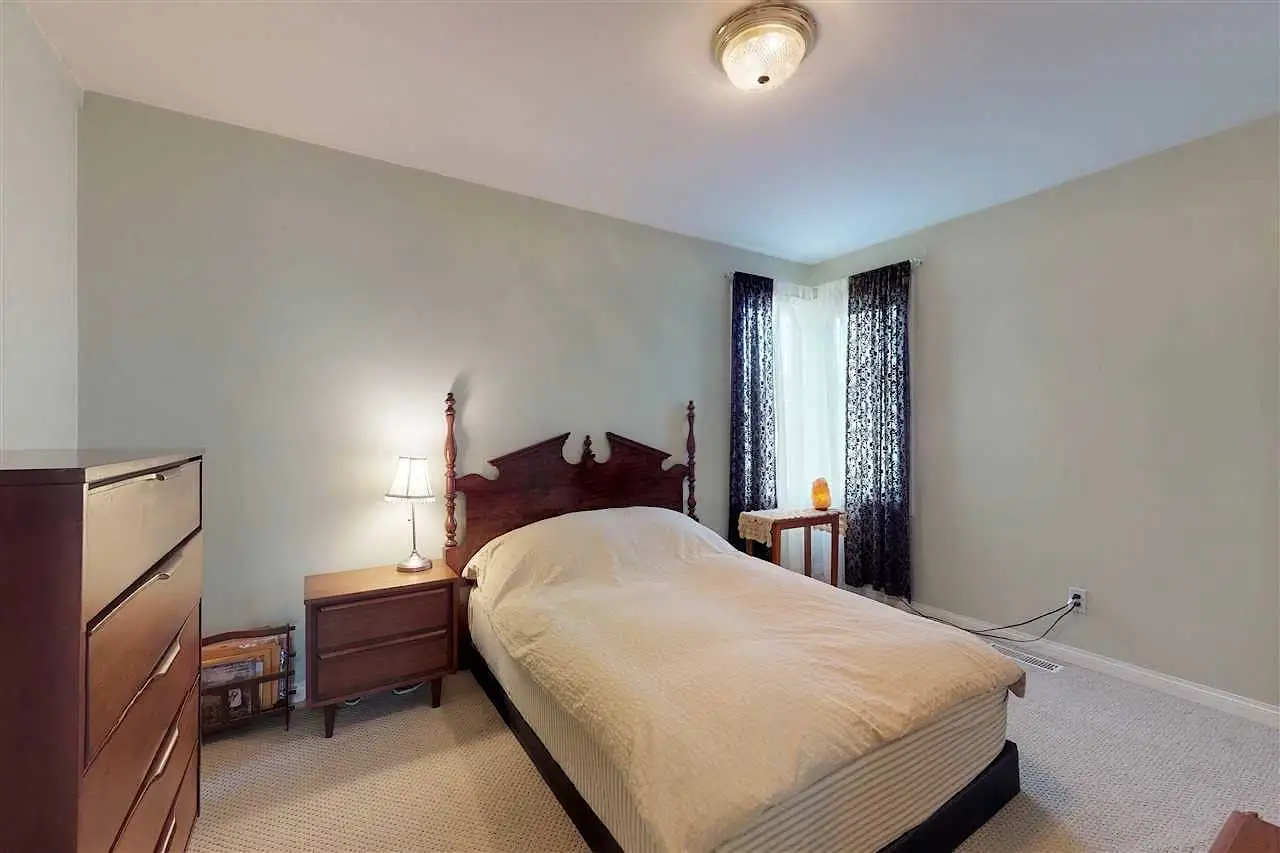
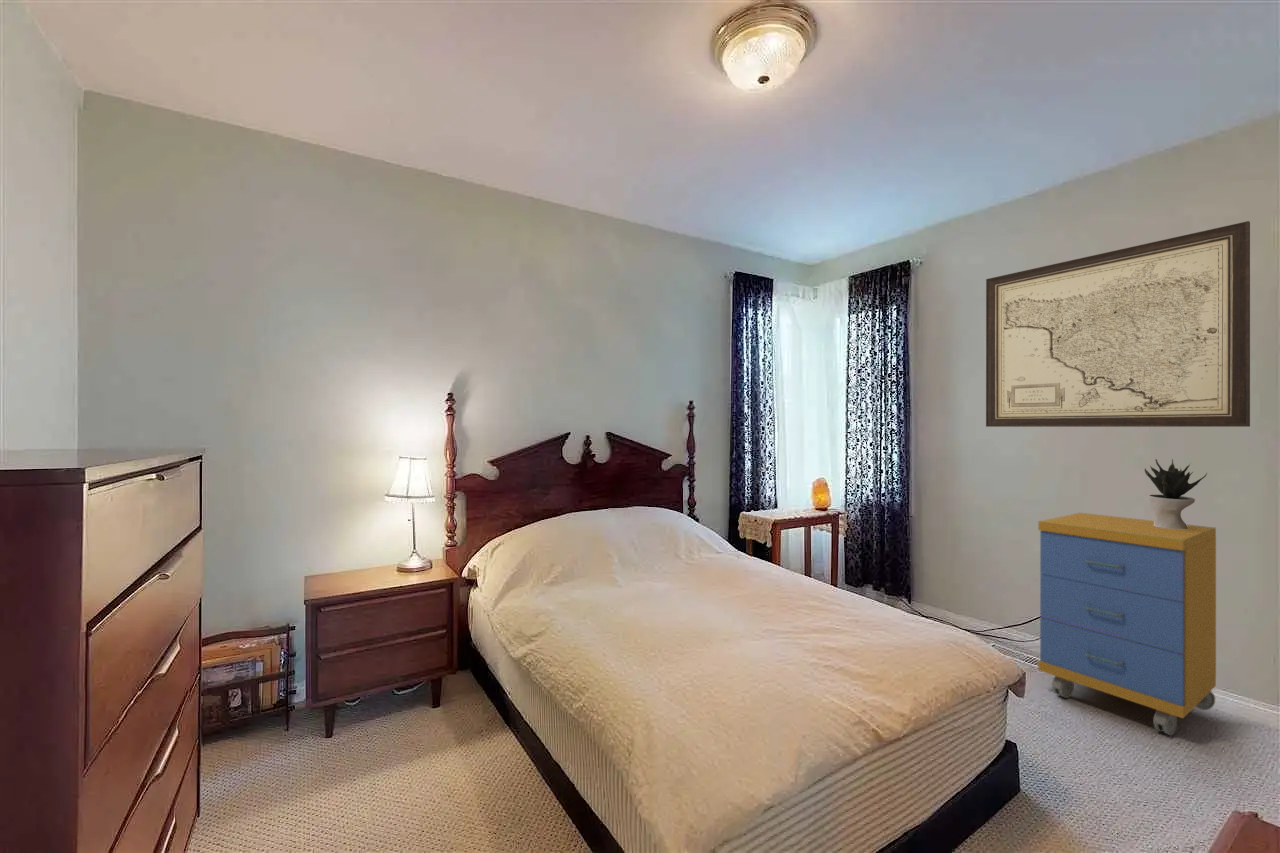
+ storage cabinet (1124, 612)
+ wall art (1096, 340)
+ potted plant (1171, 492)
